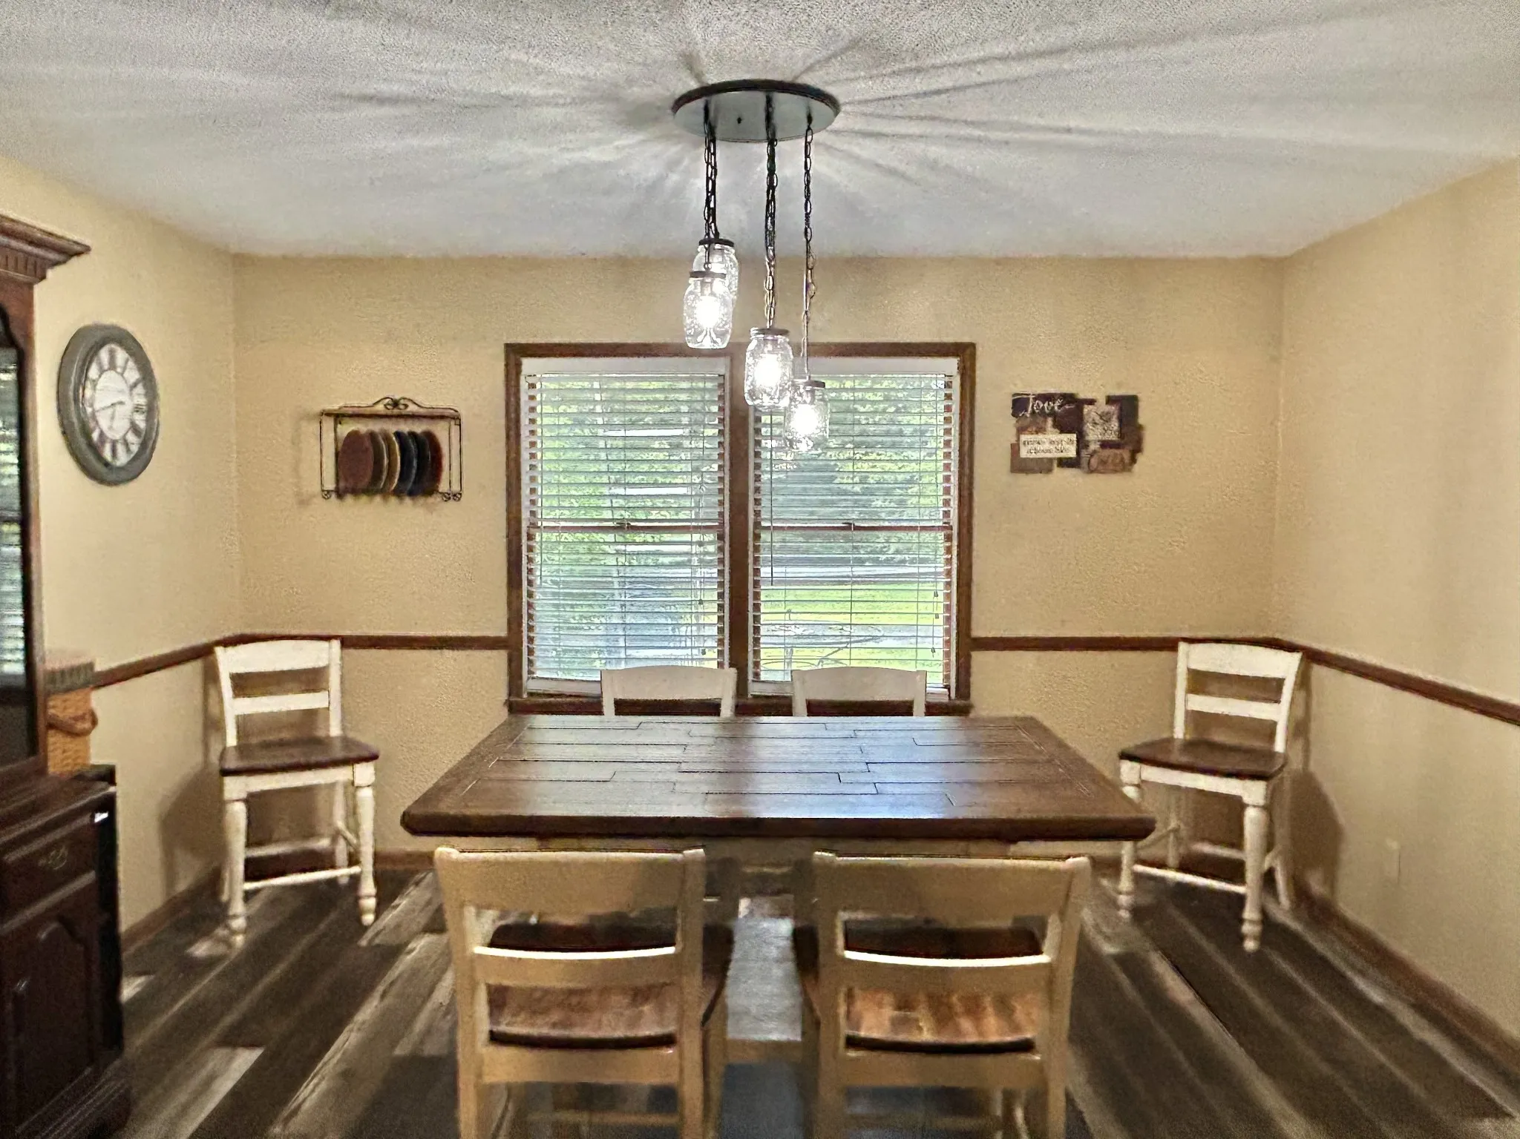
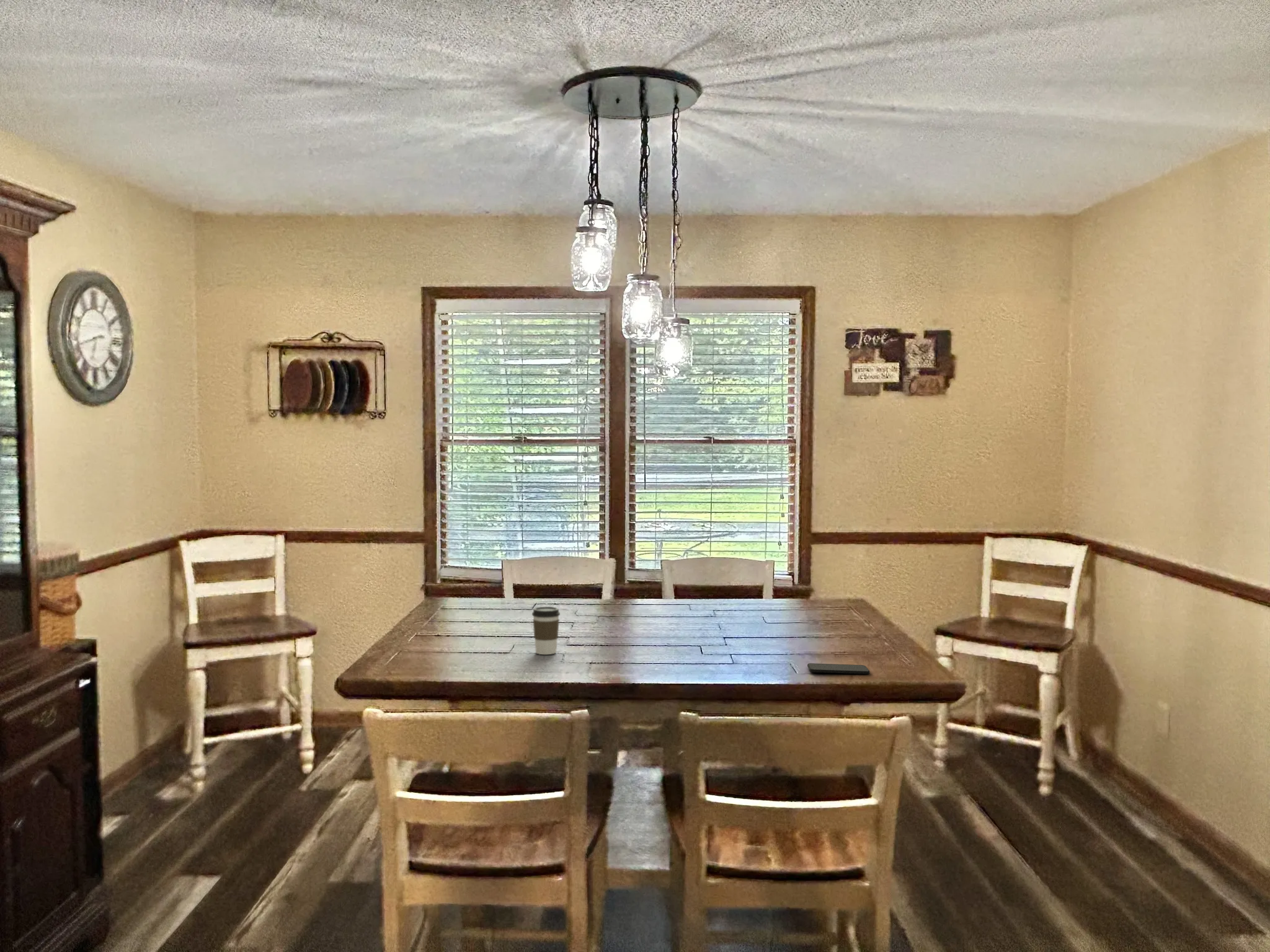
+ coffee cup (546, 630)
+ smartphone (838, 668)
